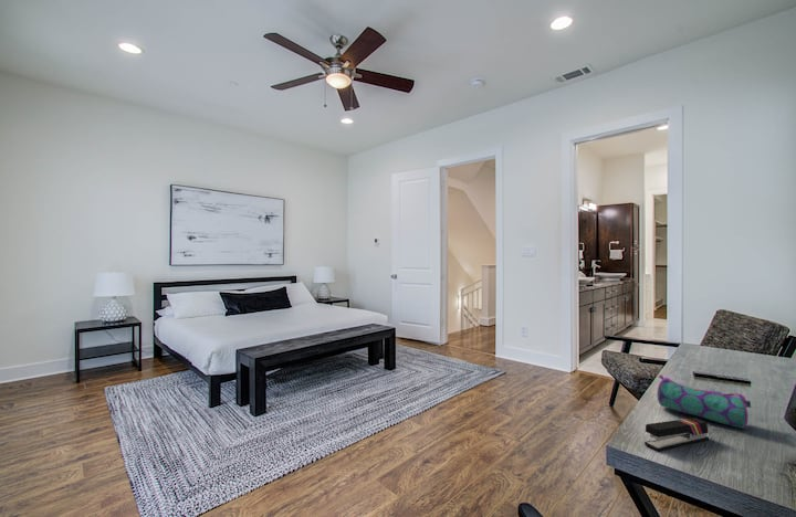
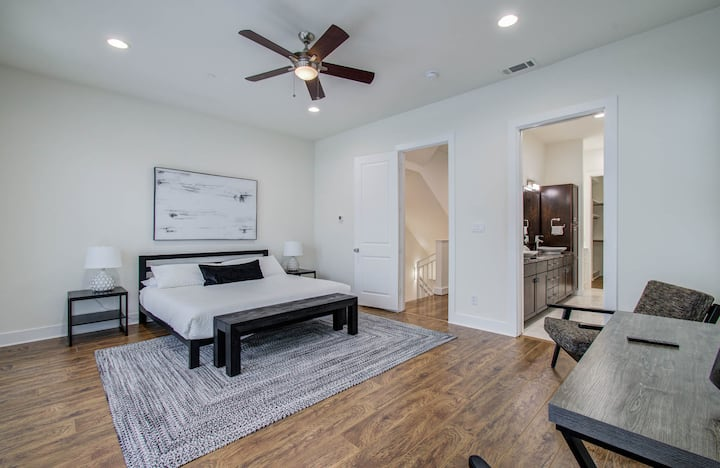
- stapler (677, 431)
- pencil case (700, 400)
